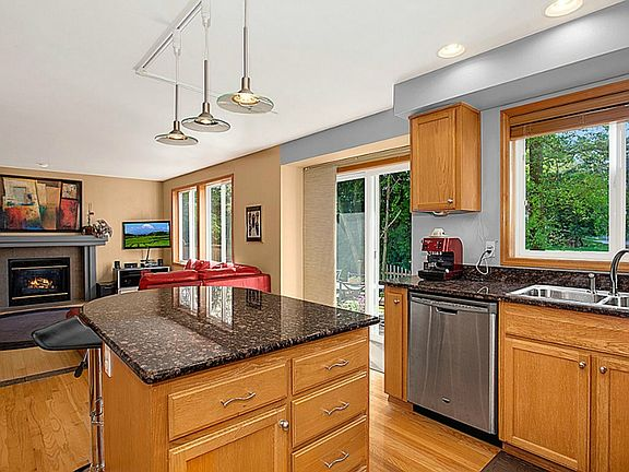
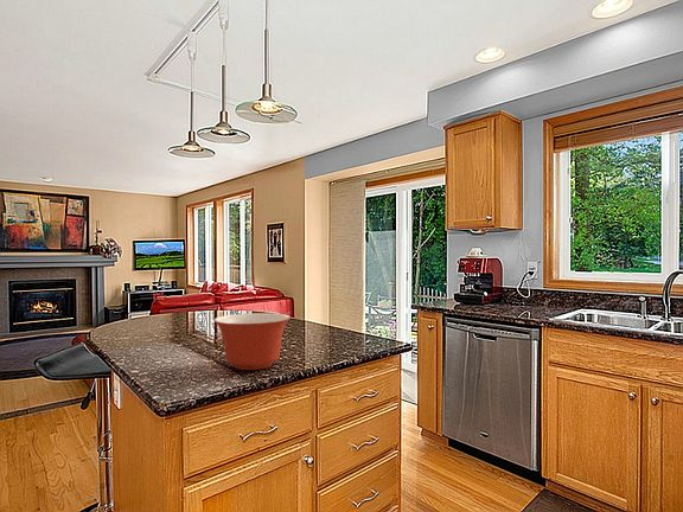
+ mixing bowl (253, 341)
